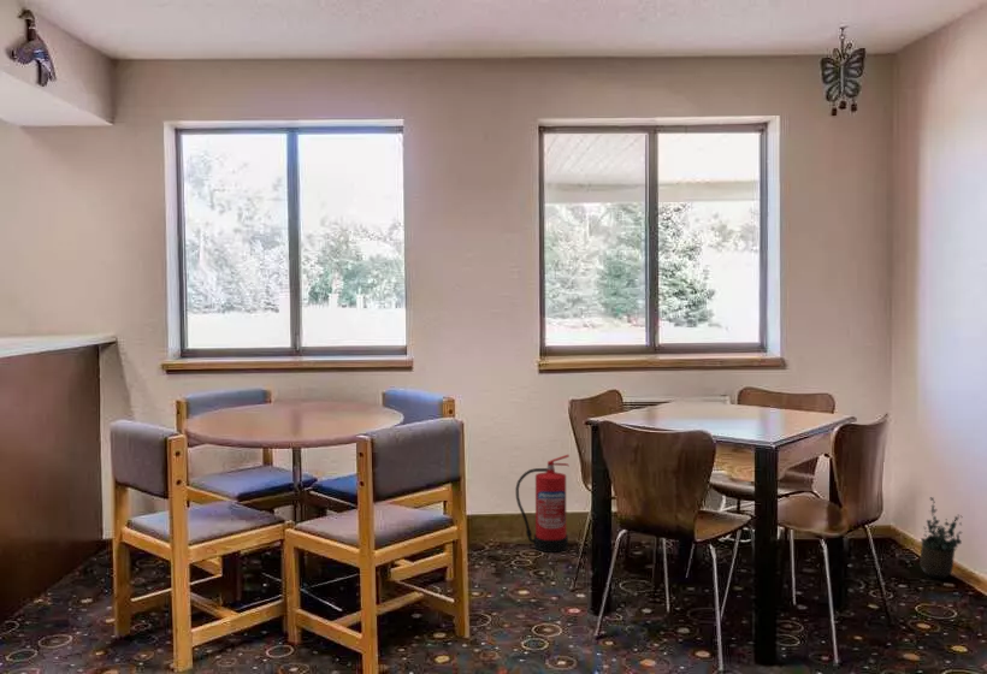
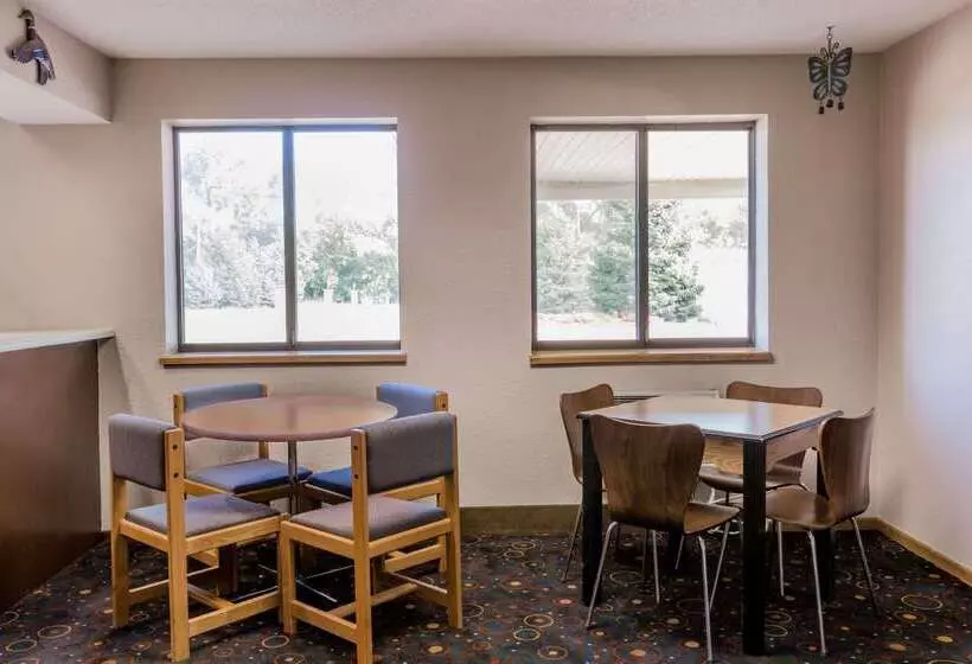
- potted plant (939, 538)
- fire extinguisher (542, 501)
